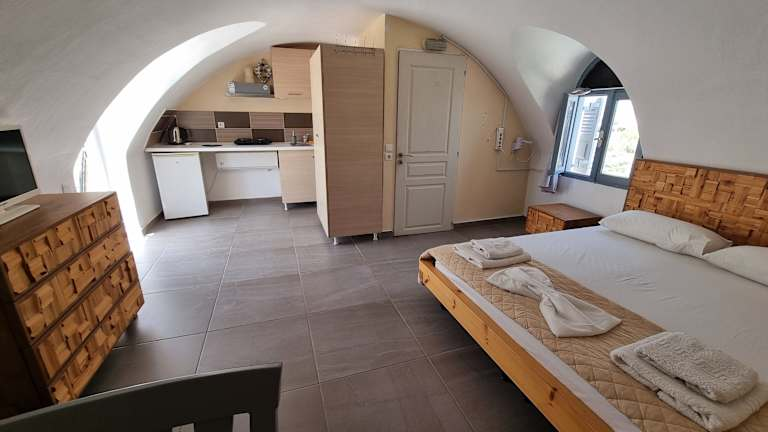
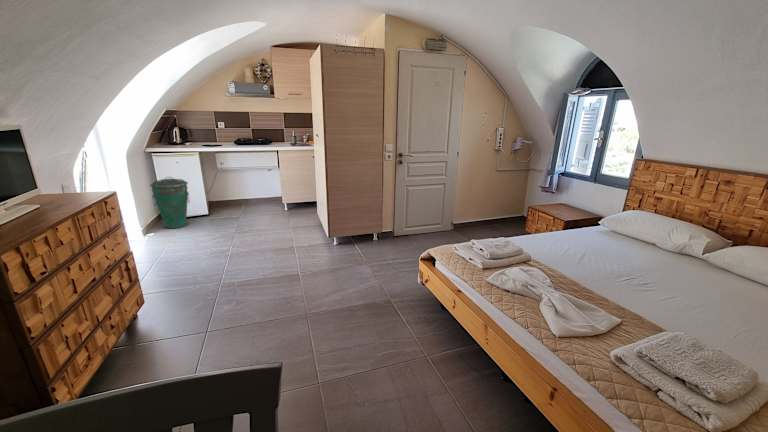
+ trash can (172, 201)
